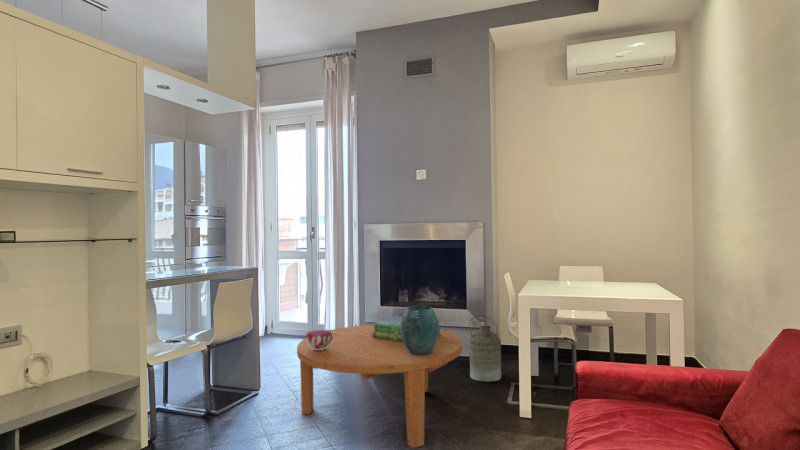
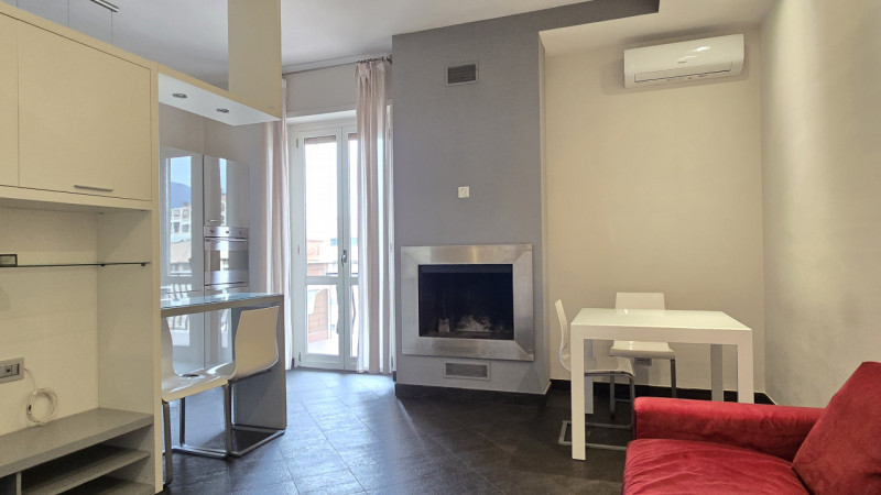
- stack of books (400, 328)
- vase (419, 330)
- decorative bowl (319, 340)
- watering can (485, 347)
- coffee table (378, 374)
